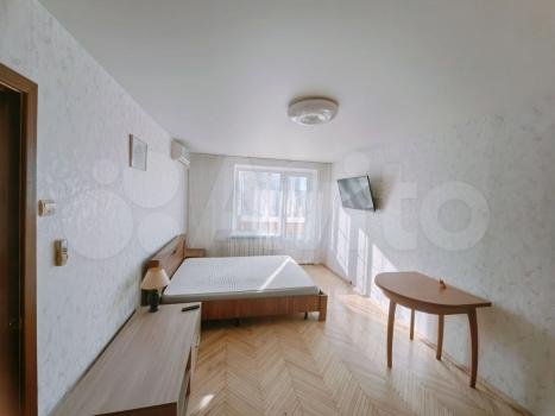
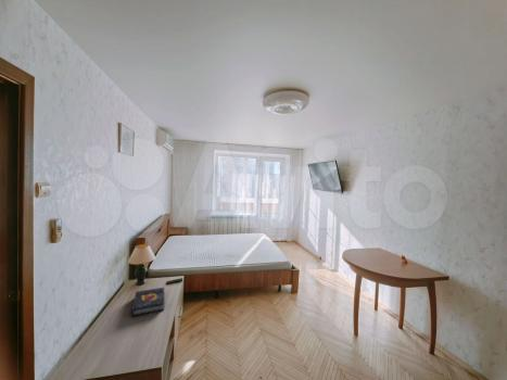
+ book (149, 300)
